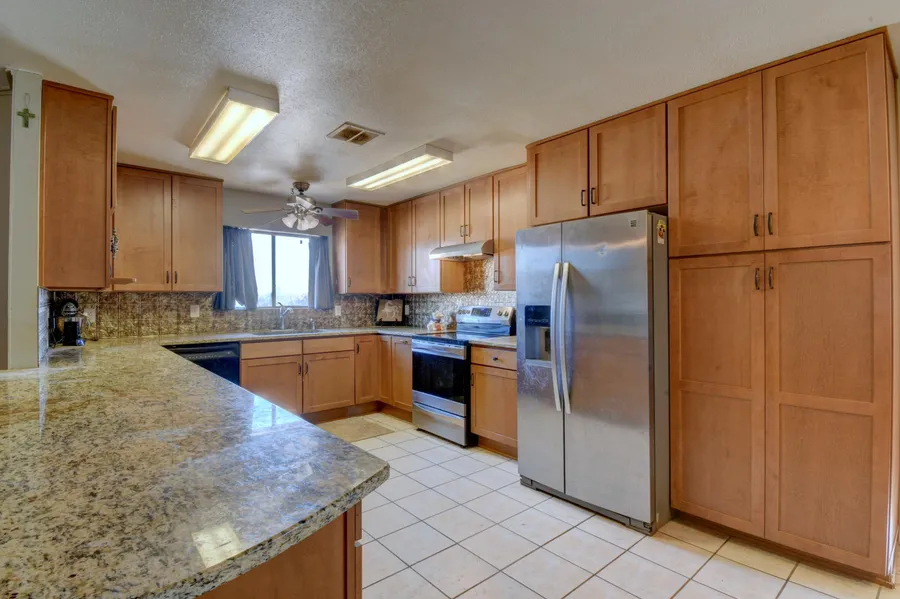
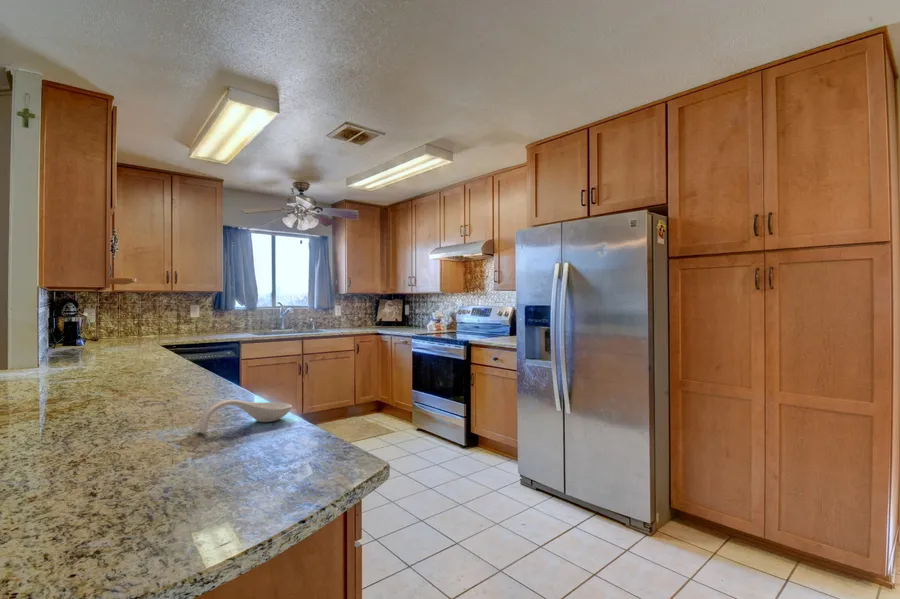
+ spoon rest (248, 410)
